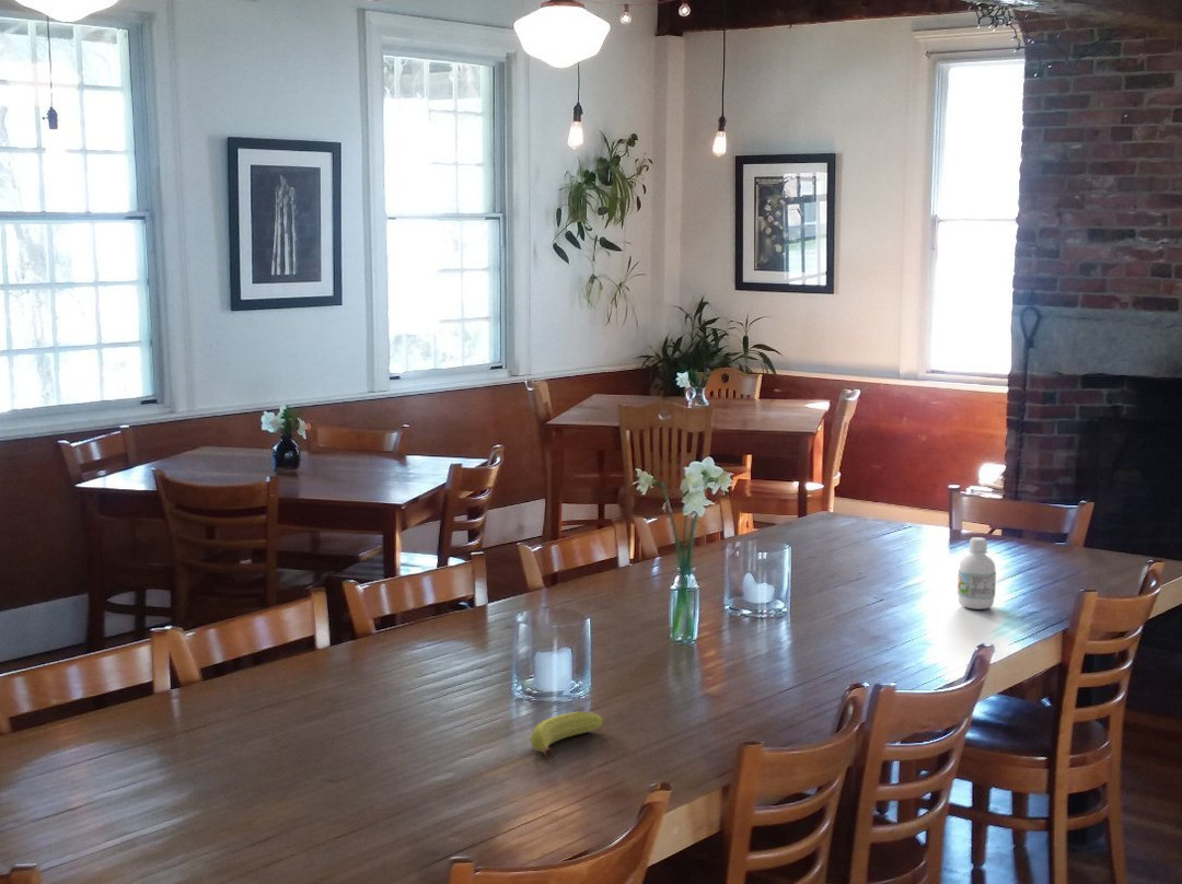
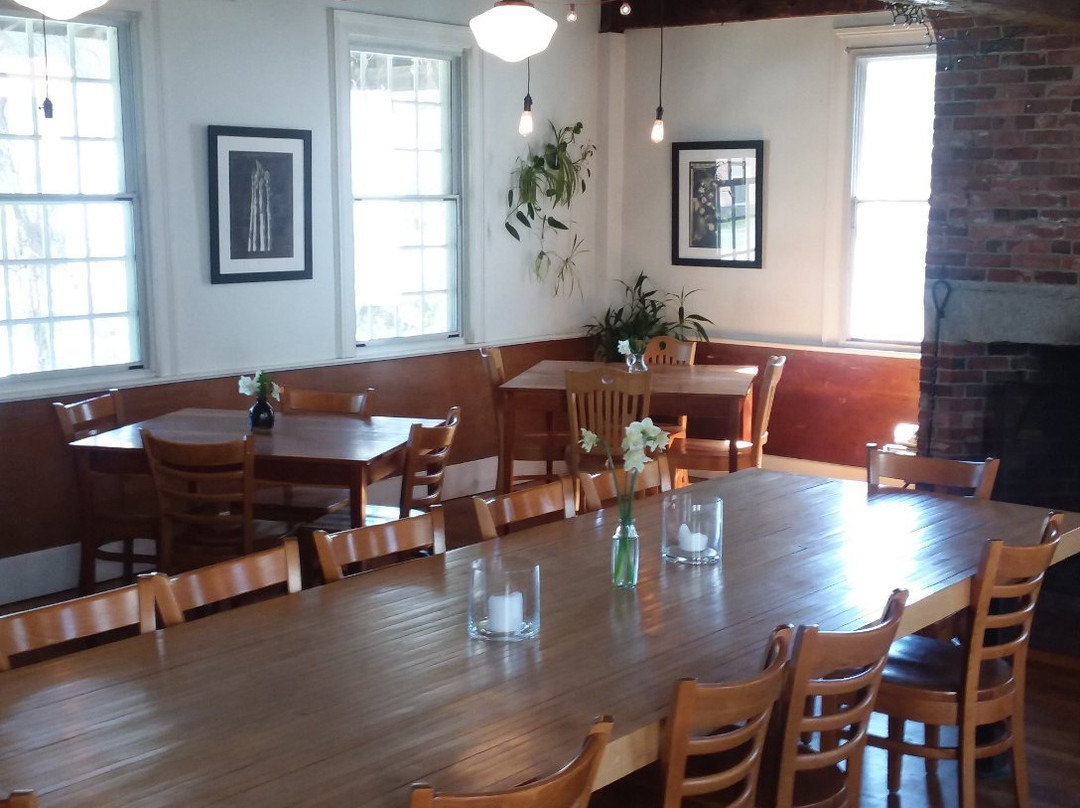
- bottle (976, 572)
- fruit (568, 732)
